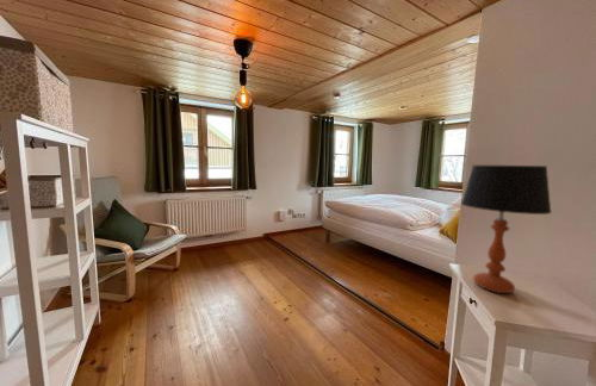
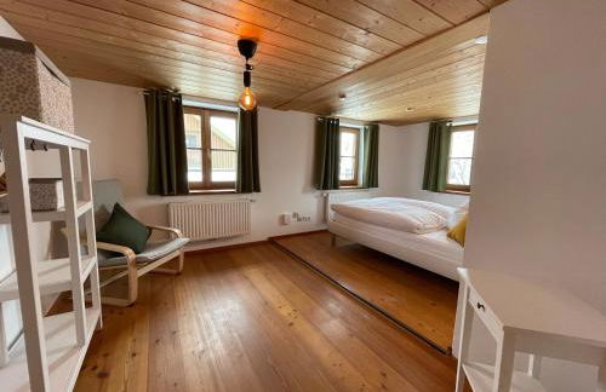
- table lamp (499, 228)
